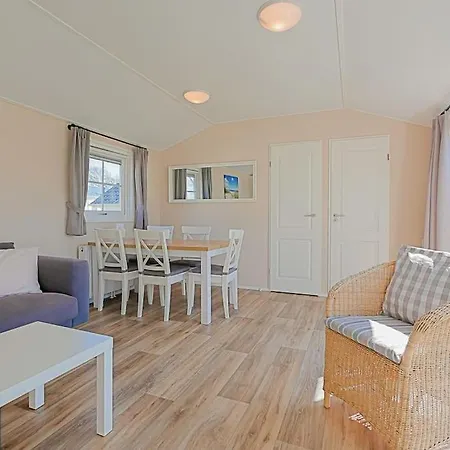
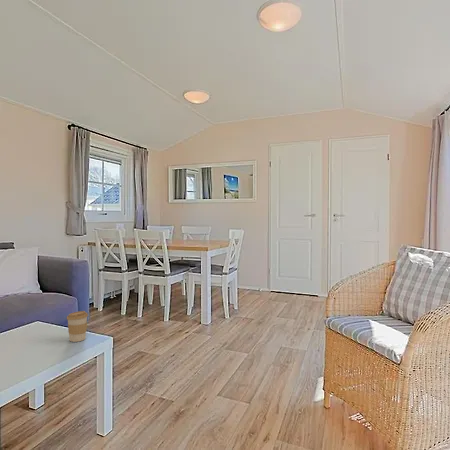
+ coffee cup (77, 325)
